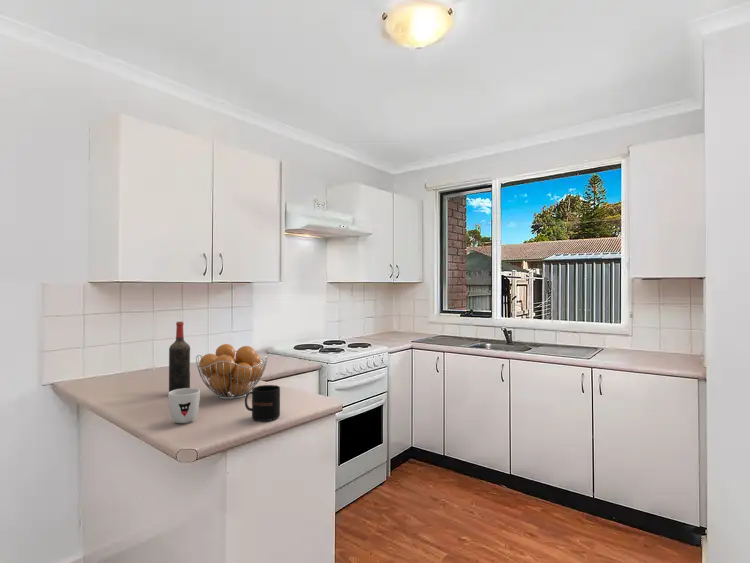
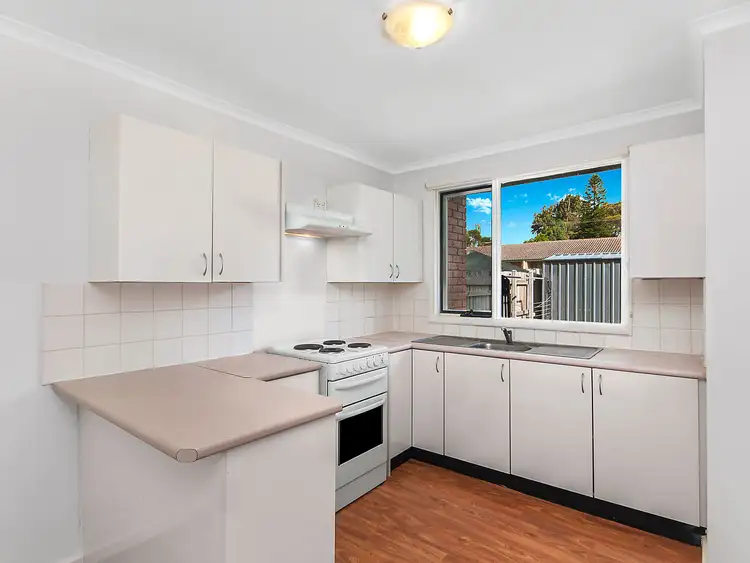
- fruit basket (232, 370)
- mug (262, 402)
- mug (184, 404)
- wine bottle (179, 357)
